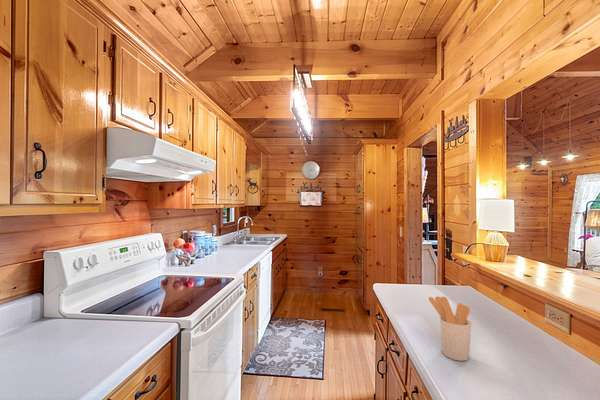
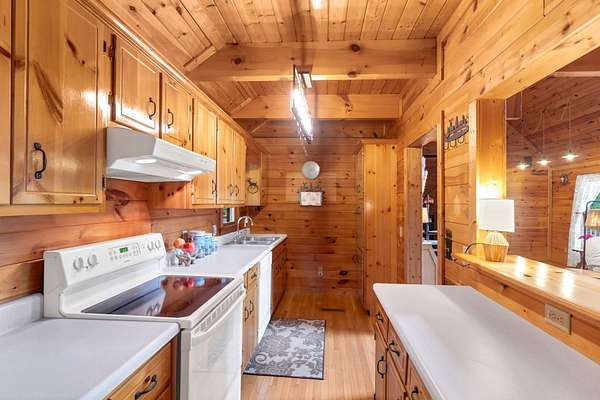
- utensil holder (449, 325)
